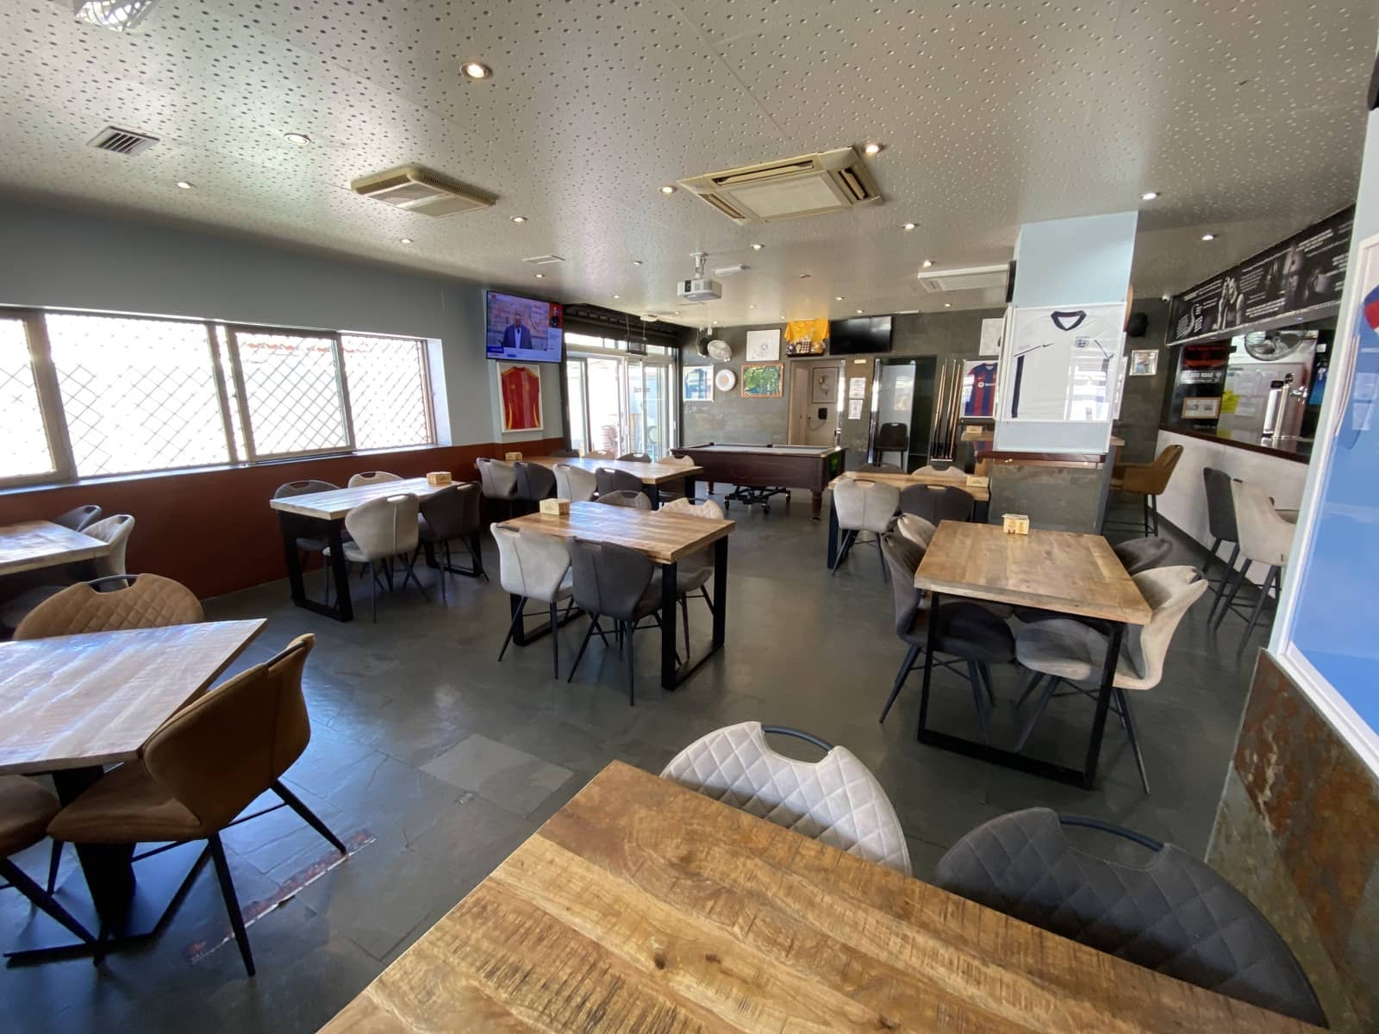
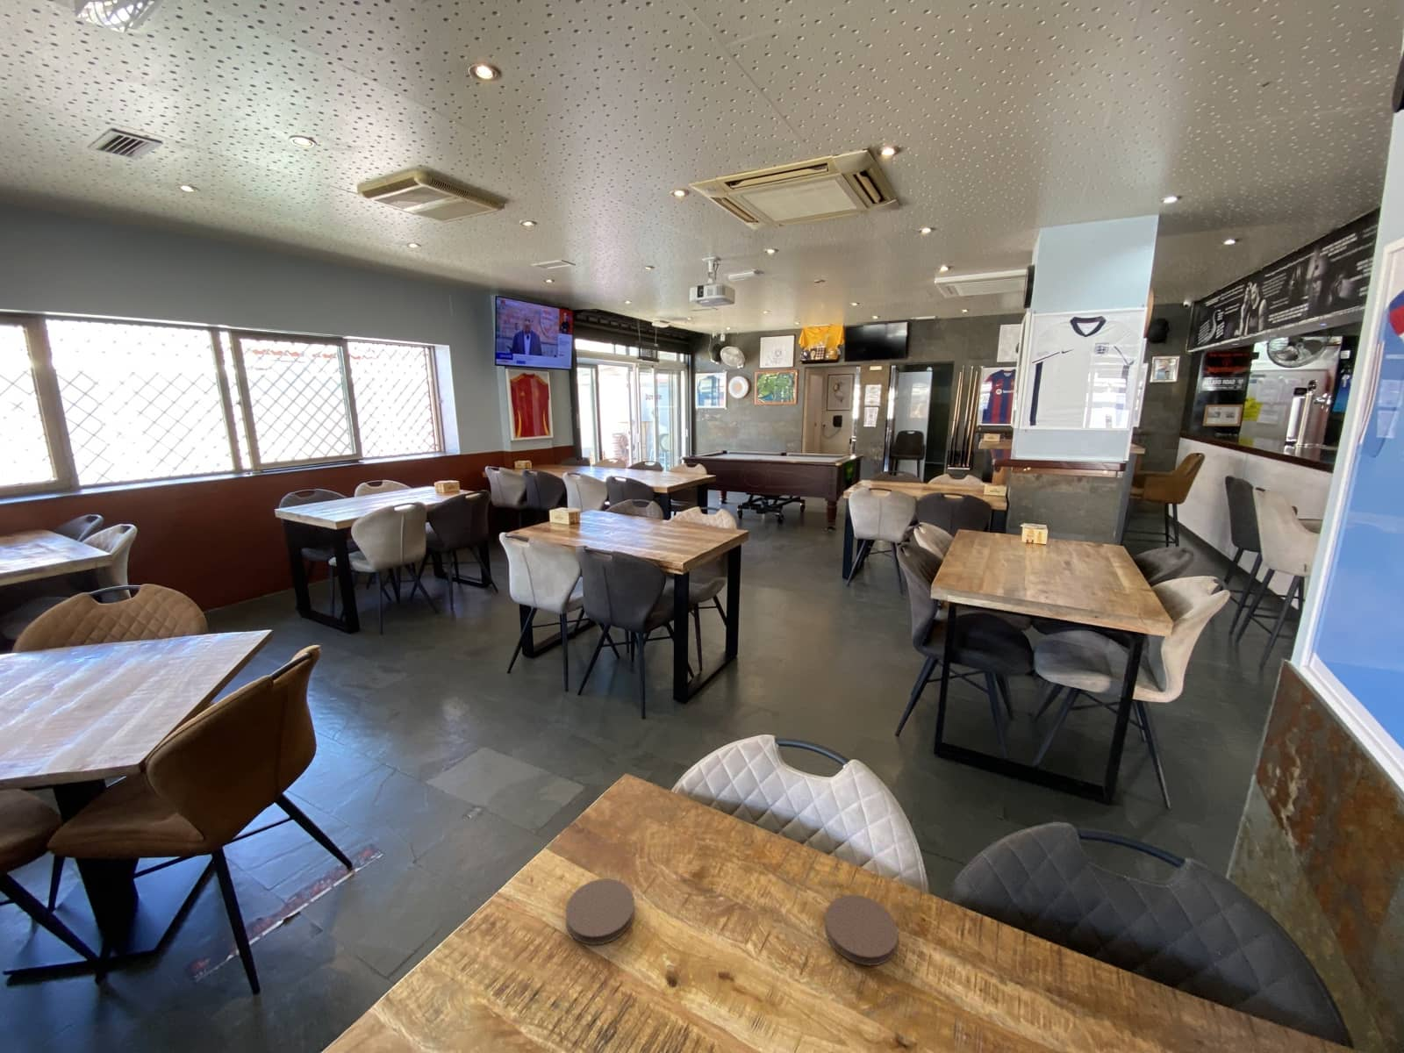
+ coaster (861, 928)
+ coaster (600, 909)
